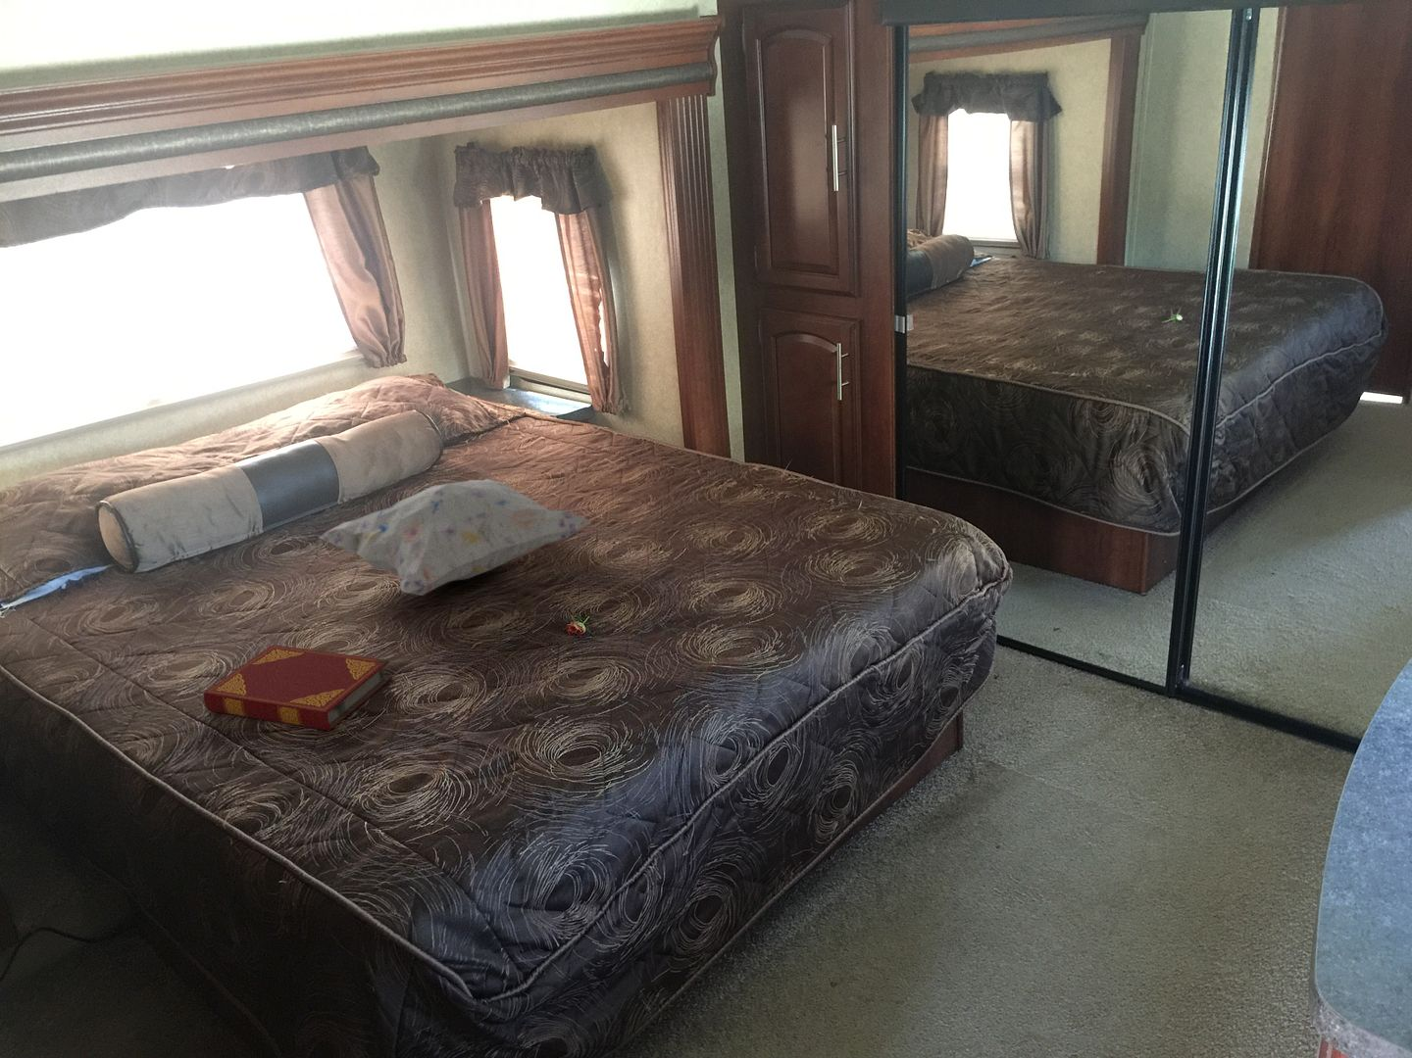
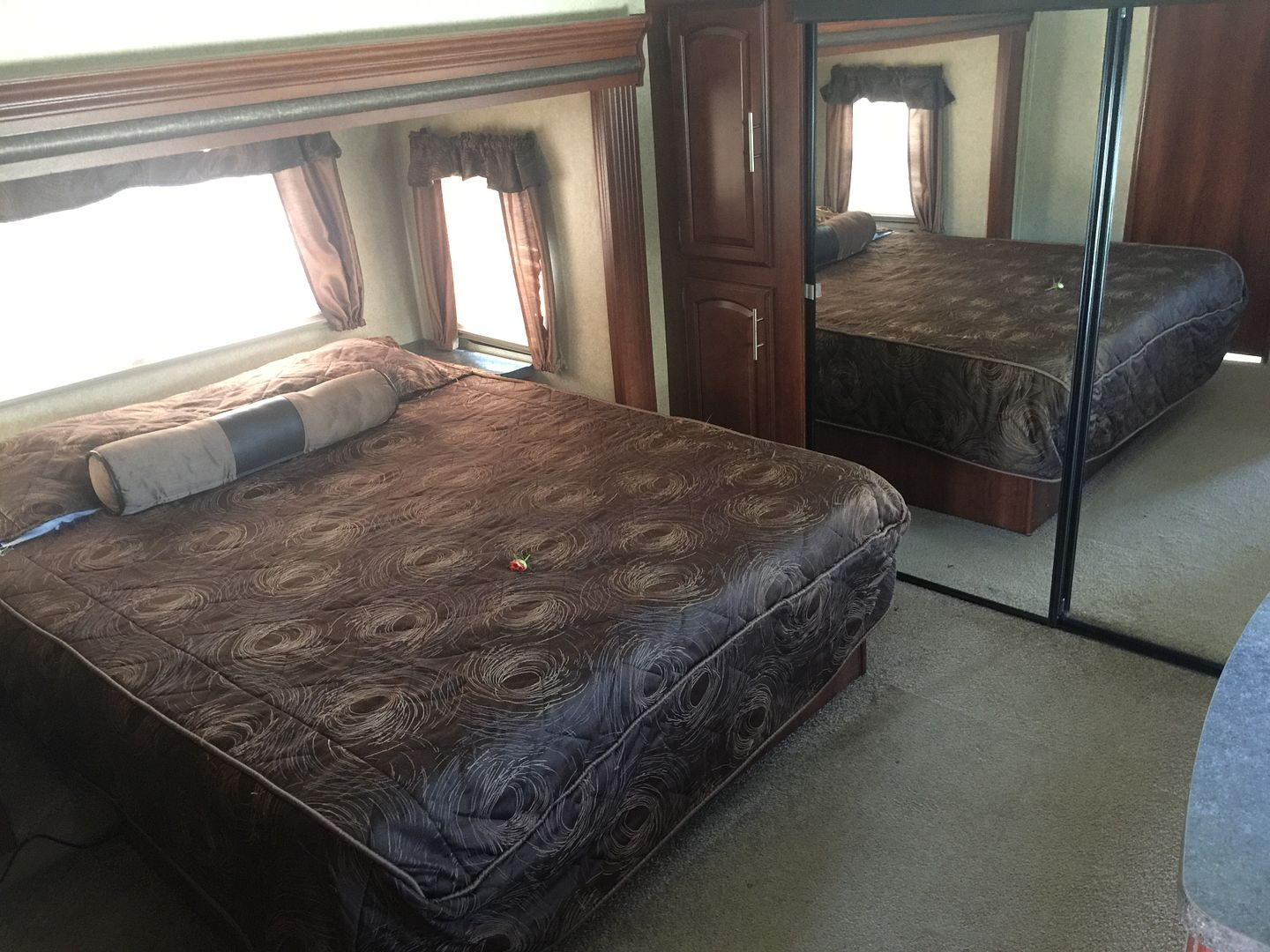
- decorative pillow (456, 530)
- hardback book (299, 686)
